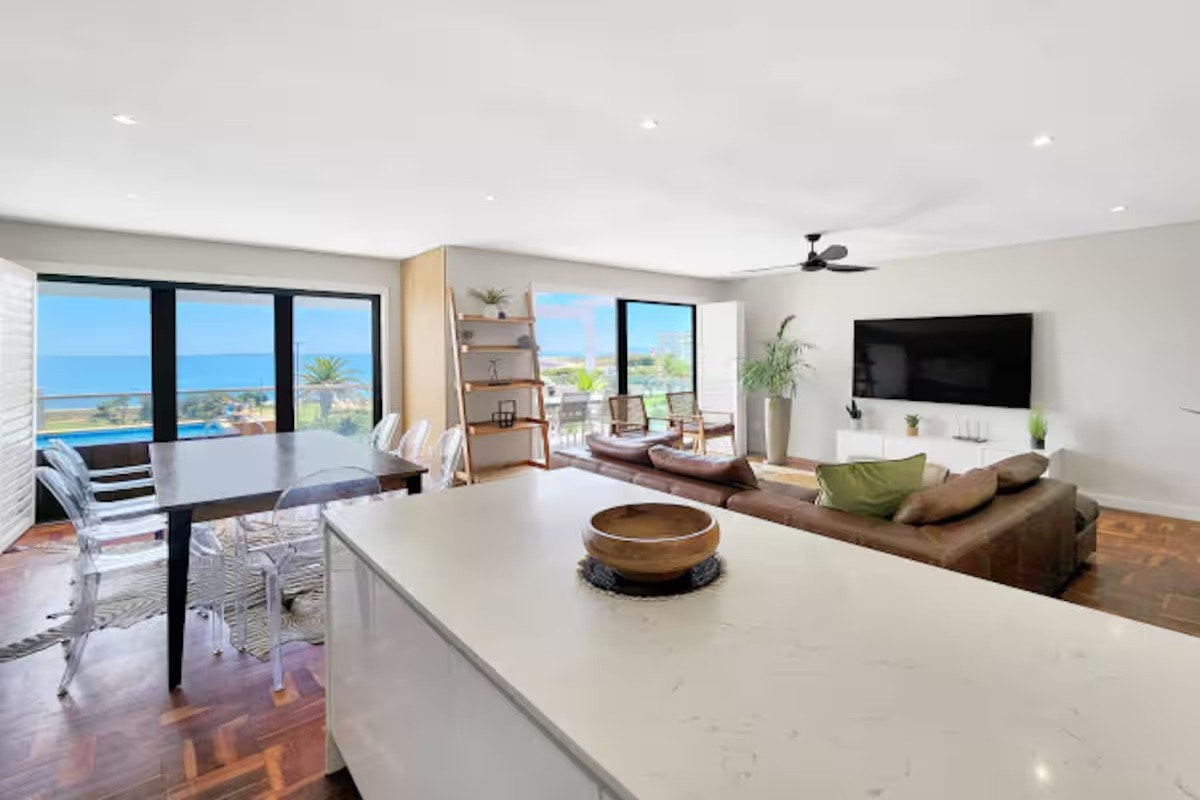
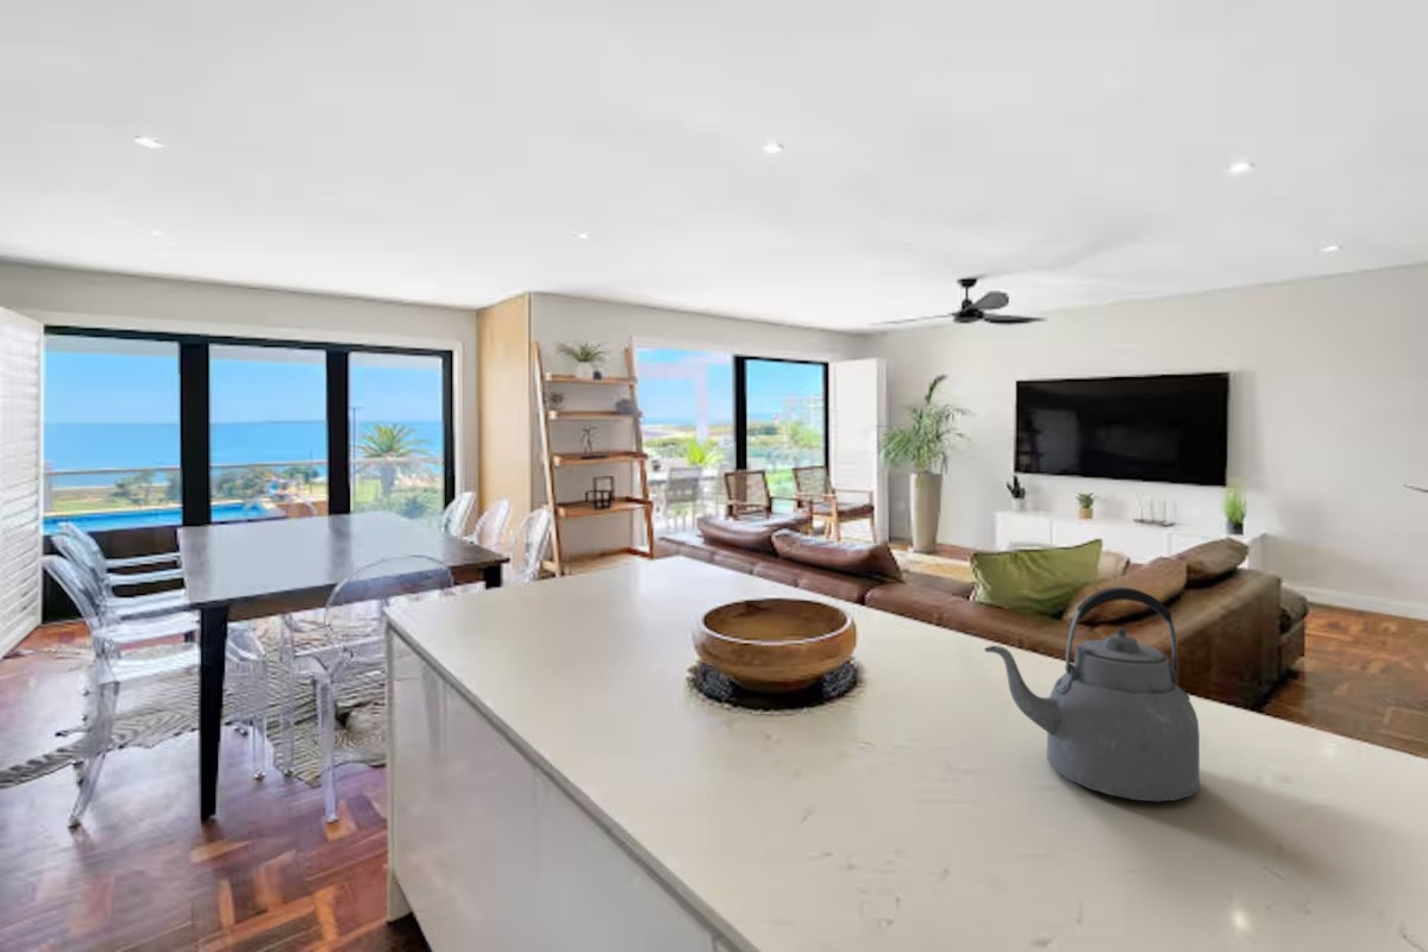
+ kettle (1086, 678)
